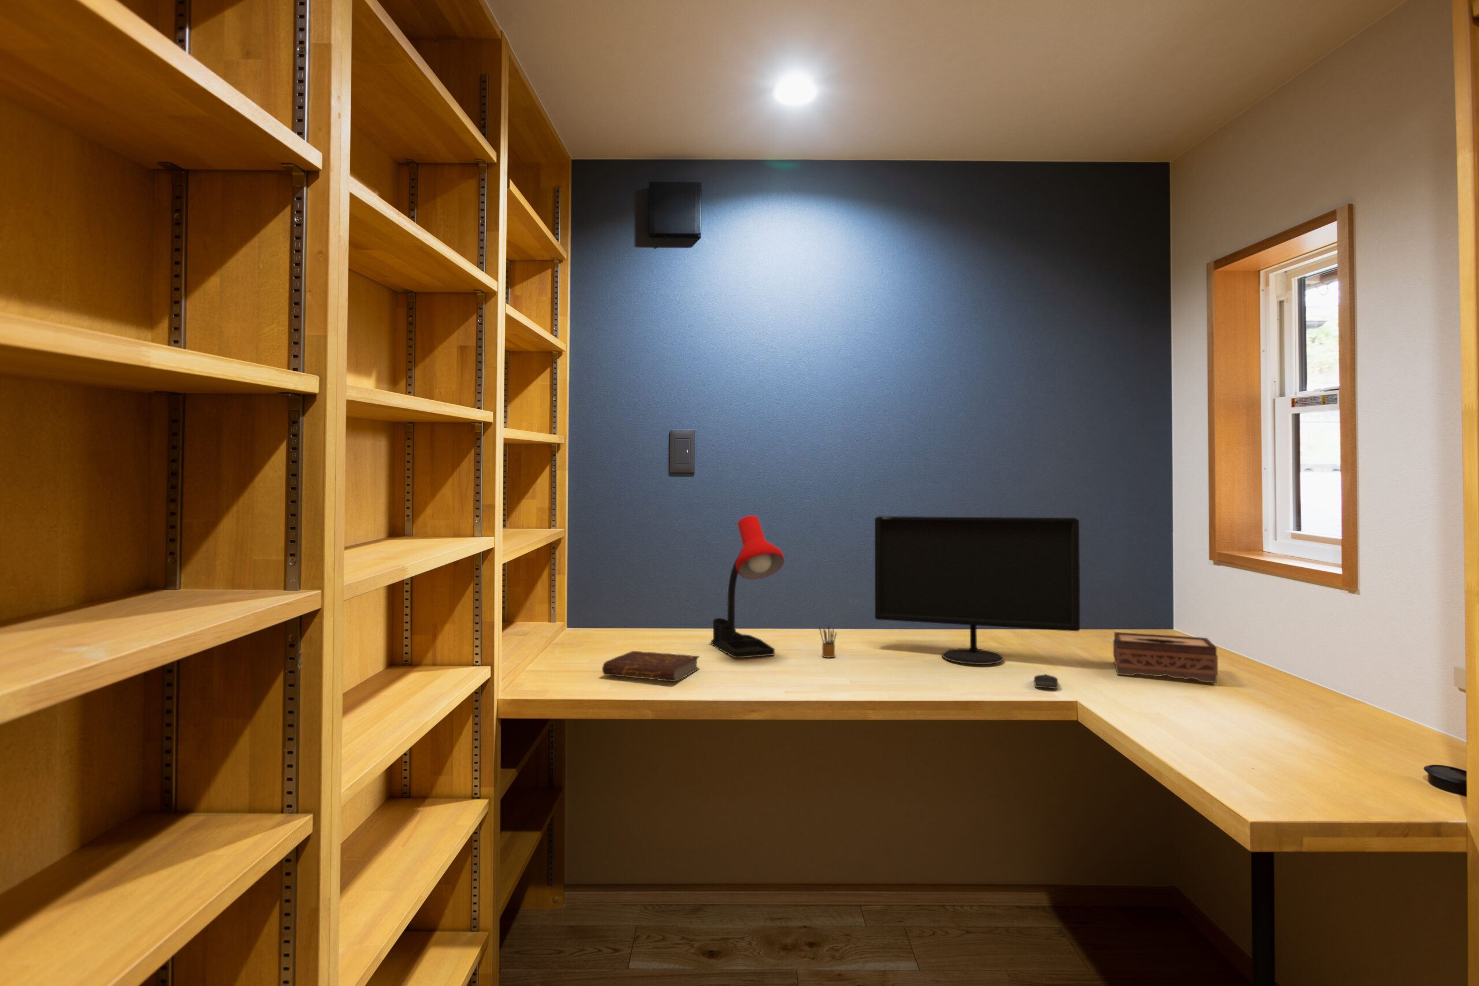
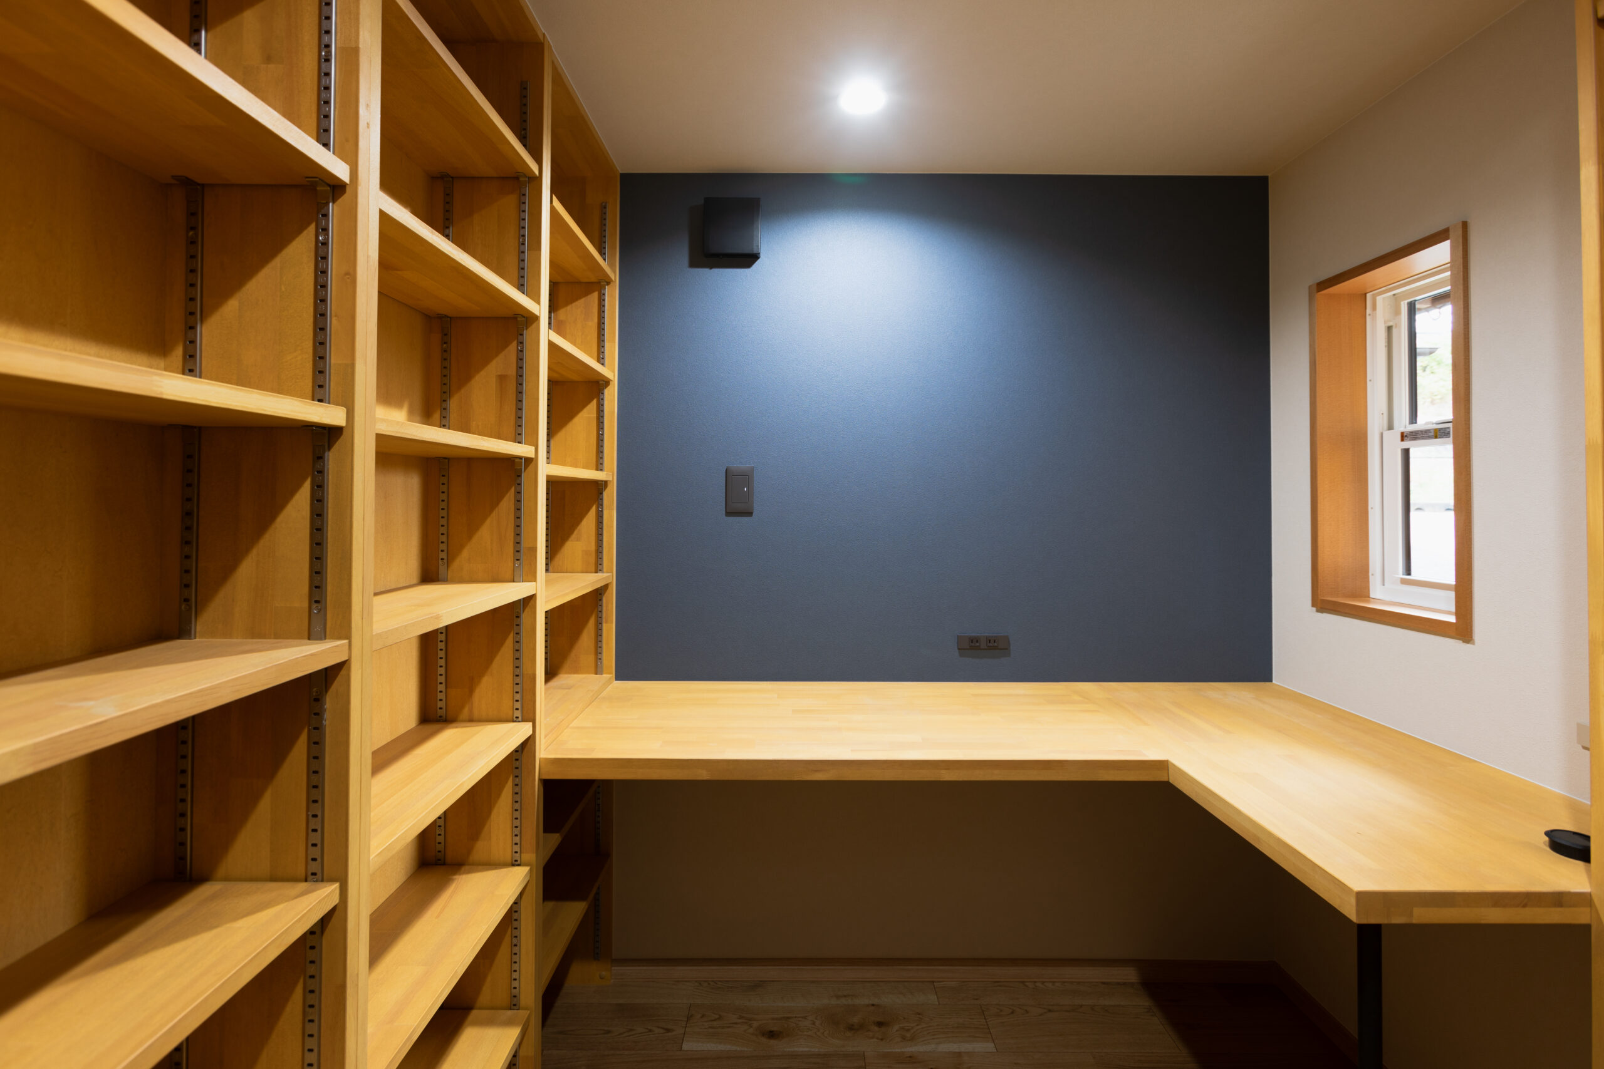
- computer mouse (1045, 679)
- desk lamp (748, 579)
- computer monitor (973, 588)
- tissue box (1162, 656)
- book (651, 666)
- pencil box (828, 640)
